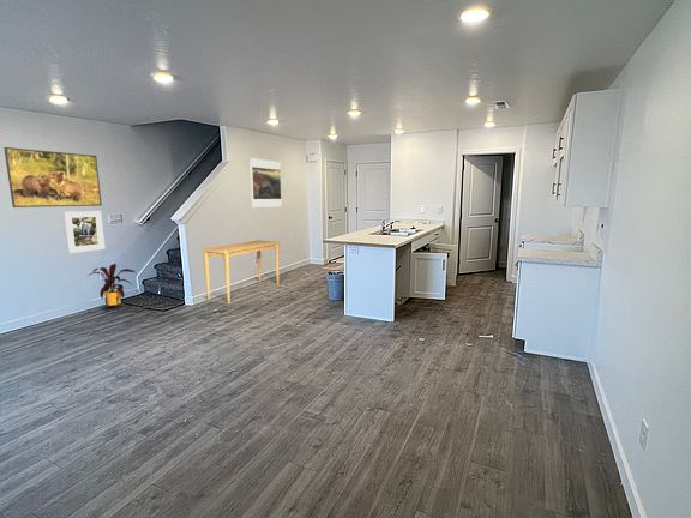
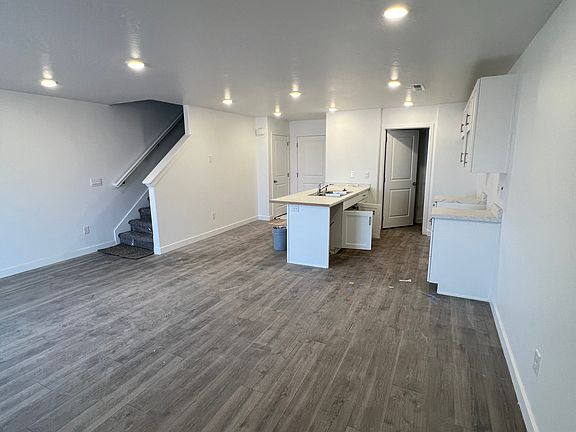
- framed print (58, 179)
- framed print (85, 230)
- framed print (266, 183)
- console table (258, 269)
- house plant (109, 287)
